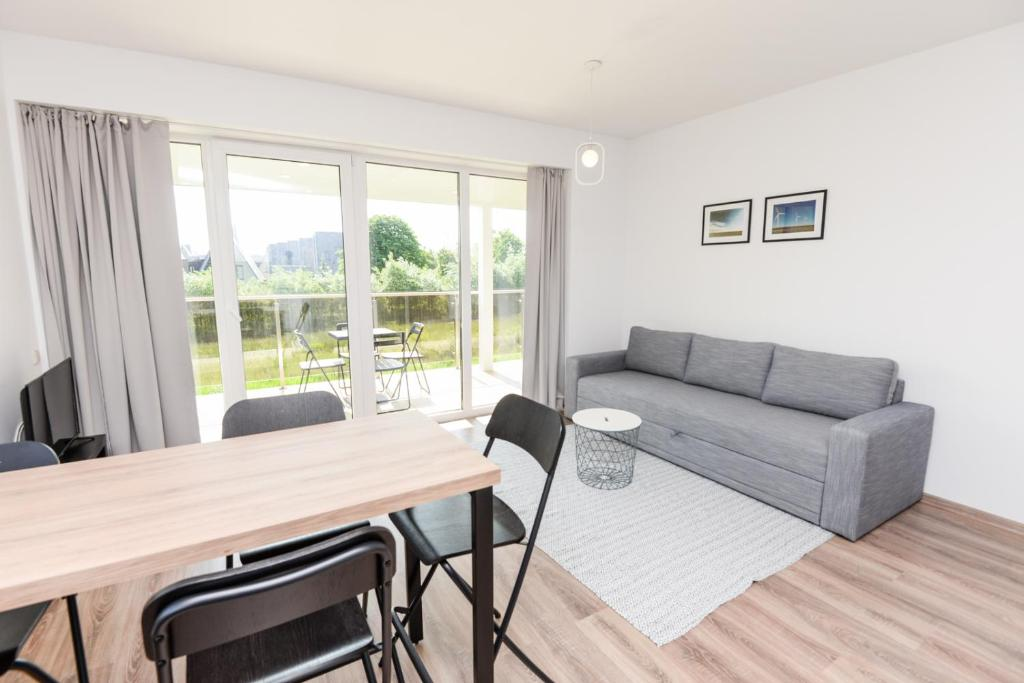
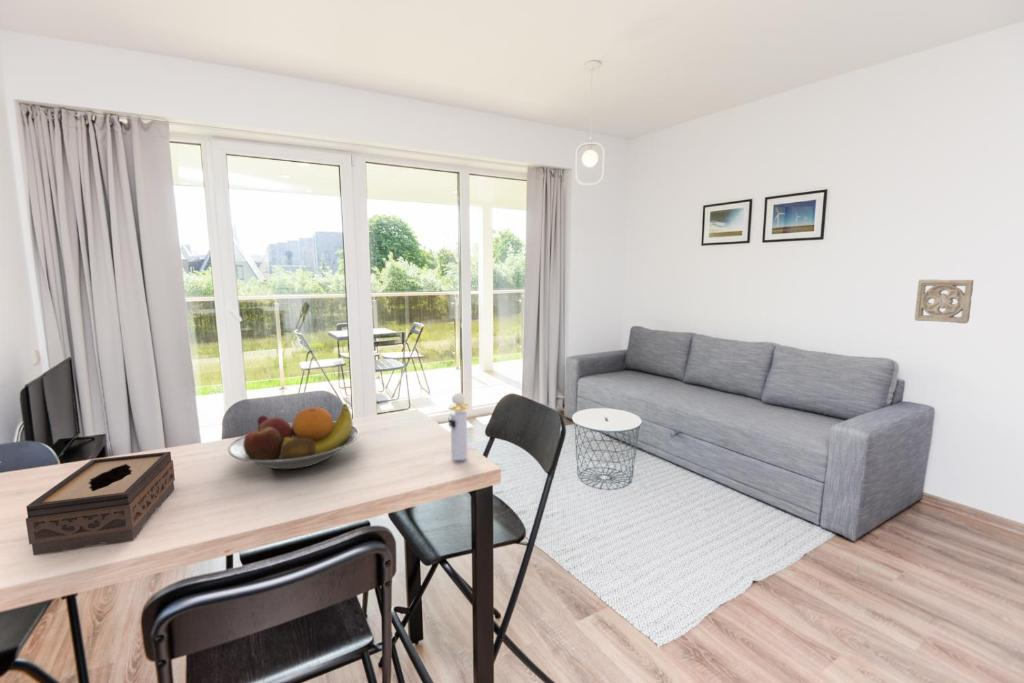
+ wall ornament (942, 302)
+ perfume bottle (458, 426)
+ tissue box (110, 496)
+ fruit bowl (296, 433)
